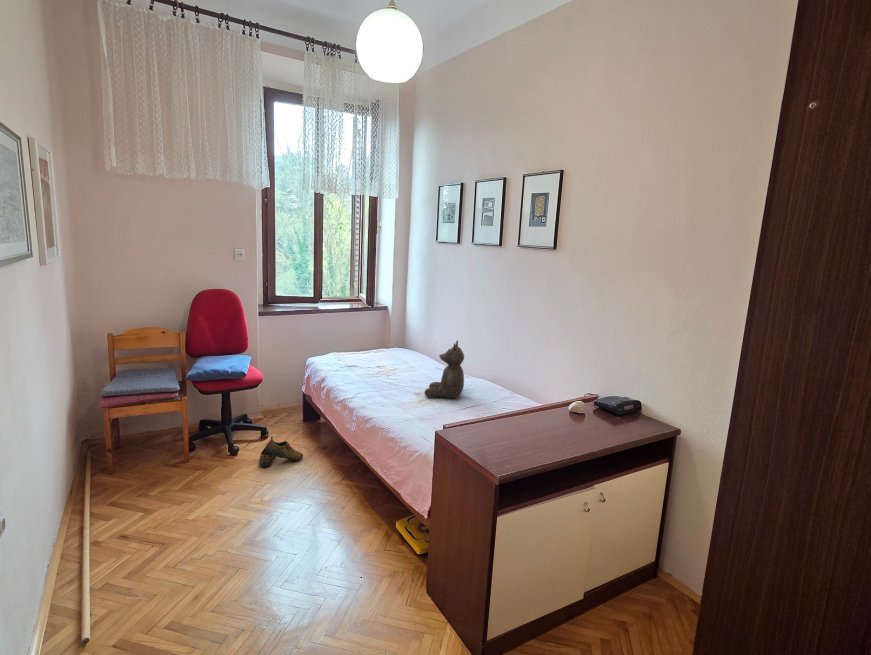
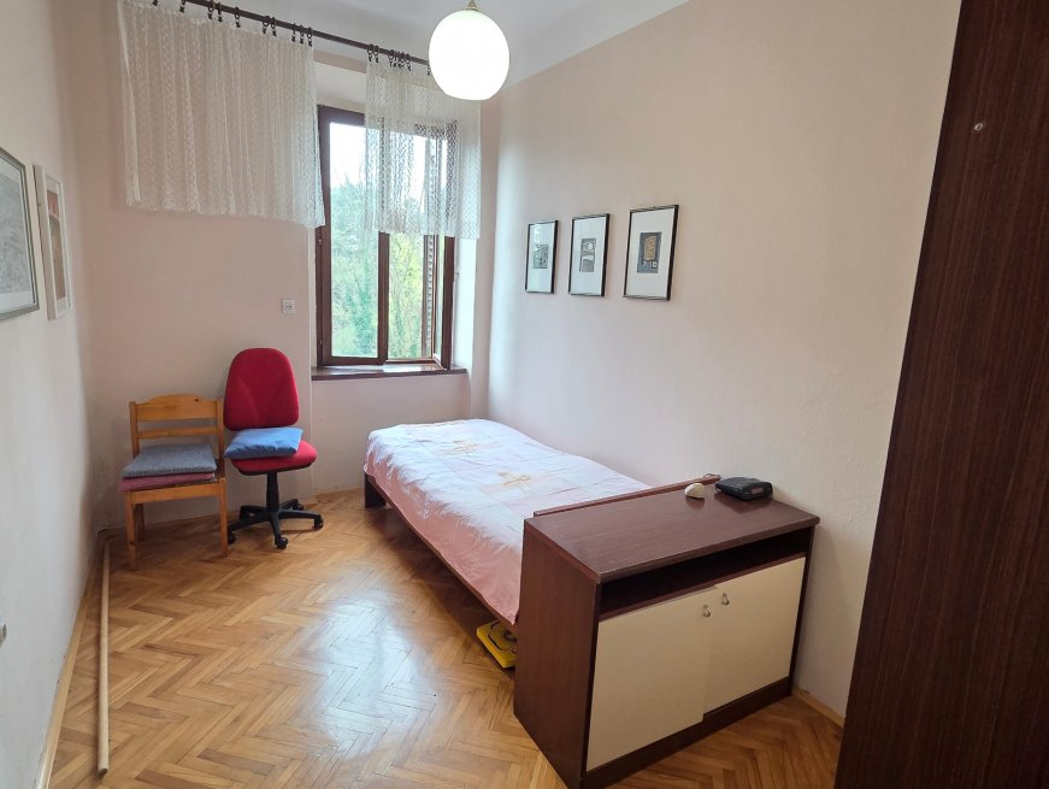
- shoe (281, 445)
- teddy bear (445, 368)
